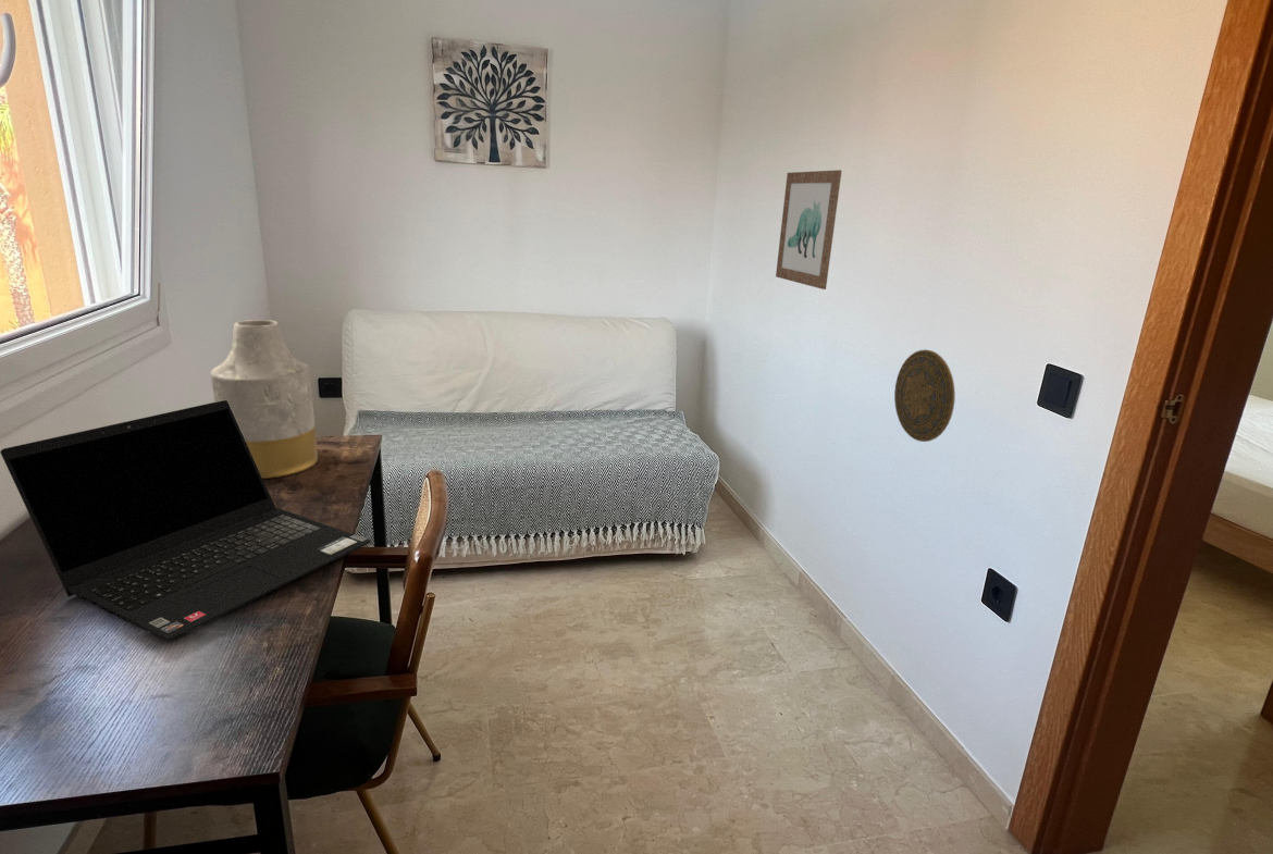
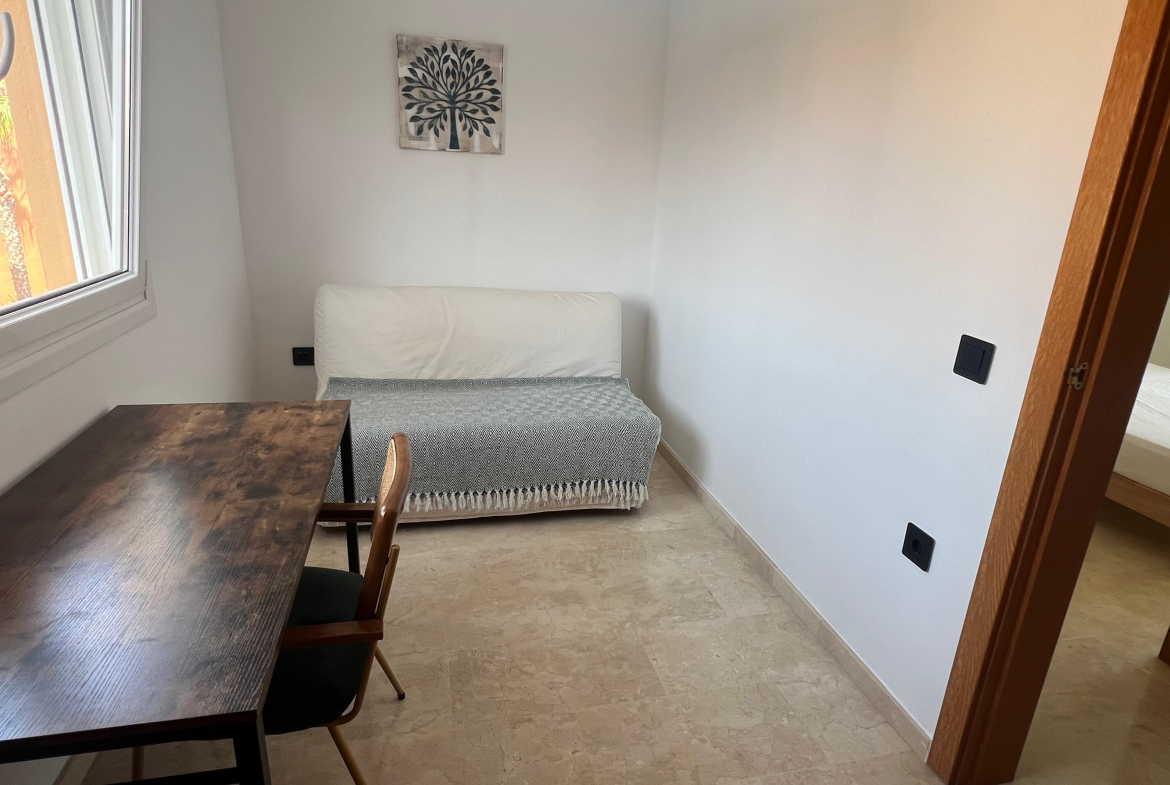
- vase (263, 395)
- laptop computer (201, 503)
- wall art (805, 227)
- decorative plate (919, 395)
